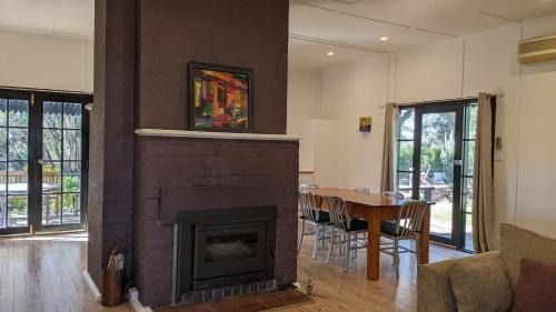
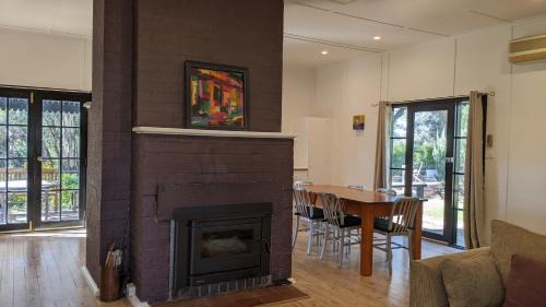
- potted plant (308, 280)
